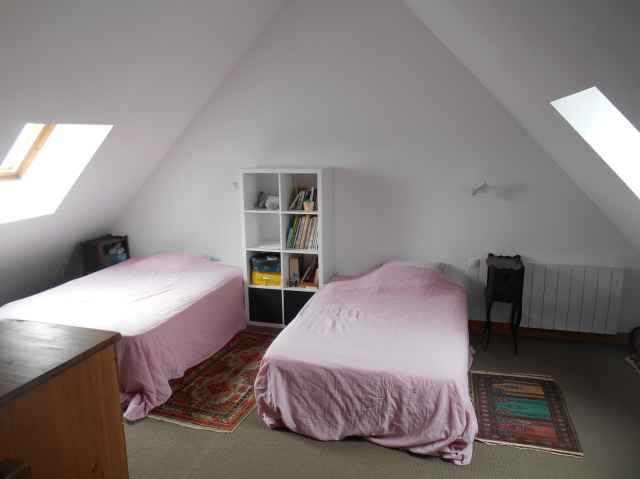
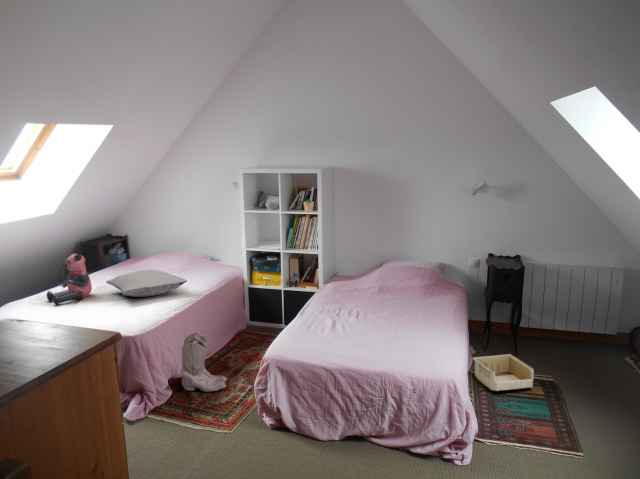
+ boots (204, 360)
+ bear (69, 276)
+ storage bin (502, 371)
+ pillow (145, 282)
